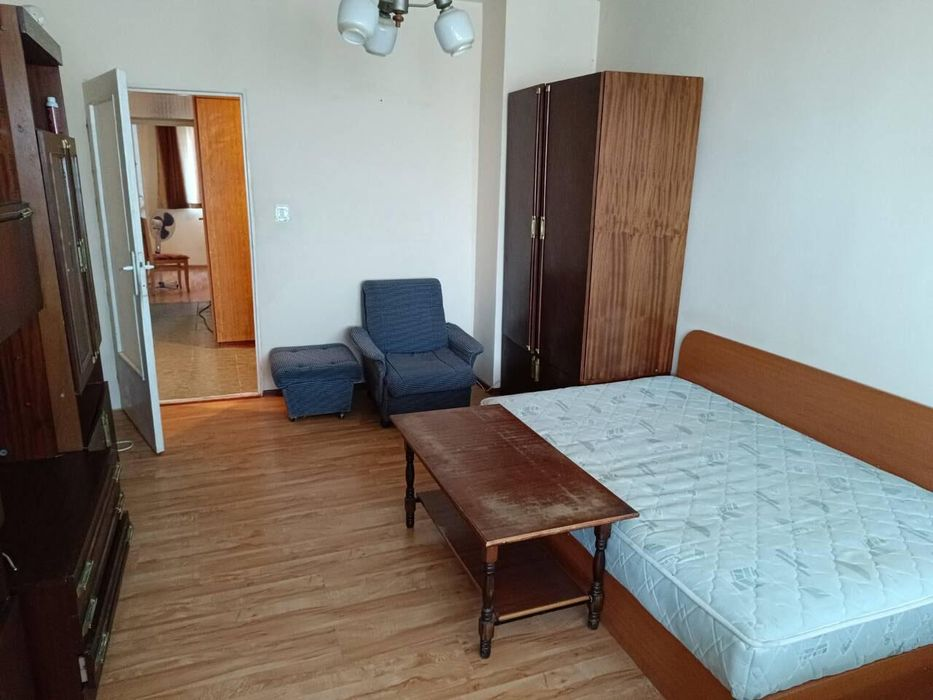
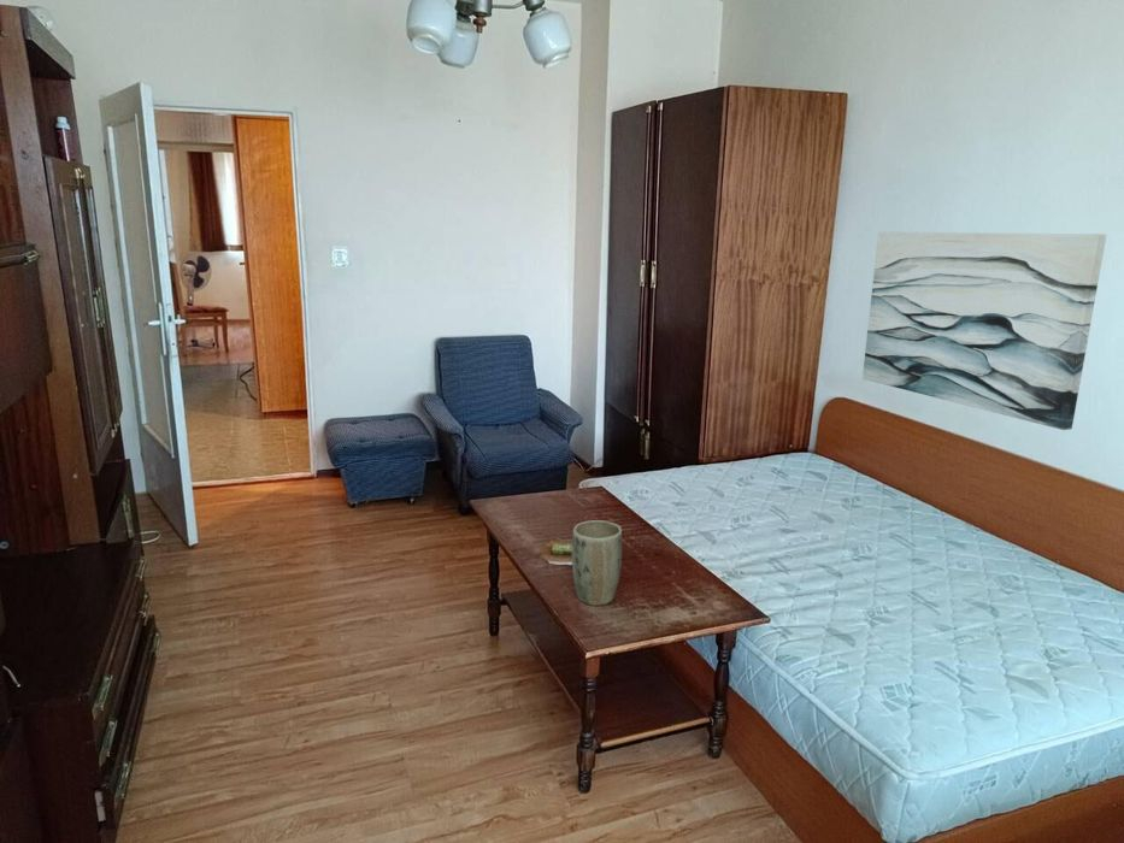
+ wall art (963, 318)
+ book (571, 549)
+ plant pot (596, 564)
